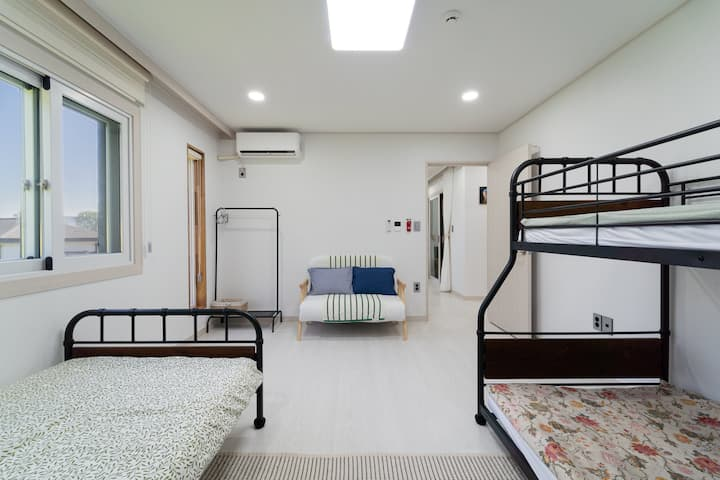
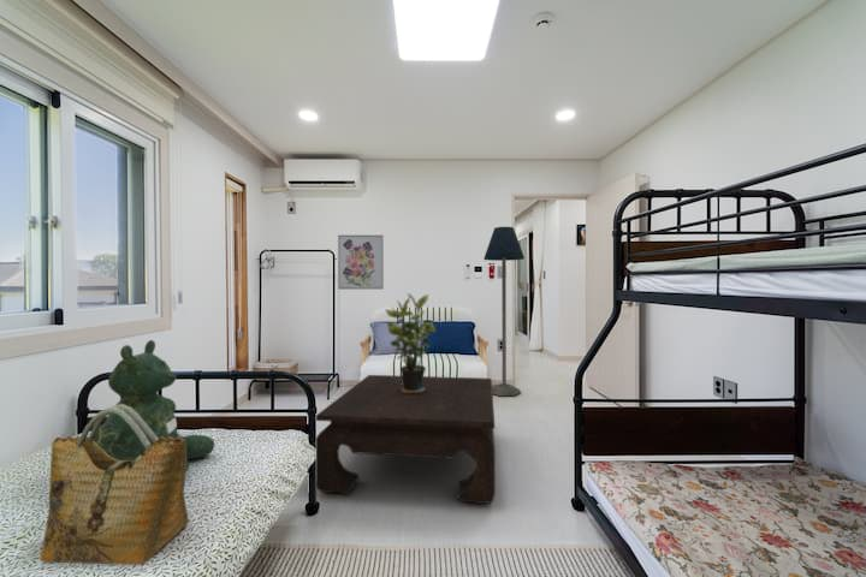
+ grocery bag (120, 474)
+ teddy bear (159, 405)
+ potted plant (408, 341)
+ wall art (361, 262)
+ coffee table (417, 427)
+ floor lamp (504, 309)
